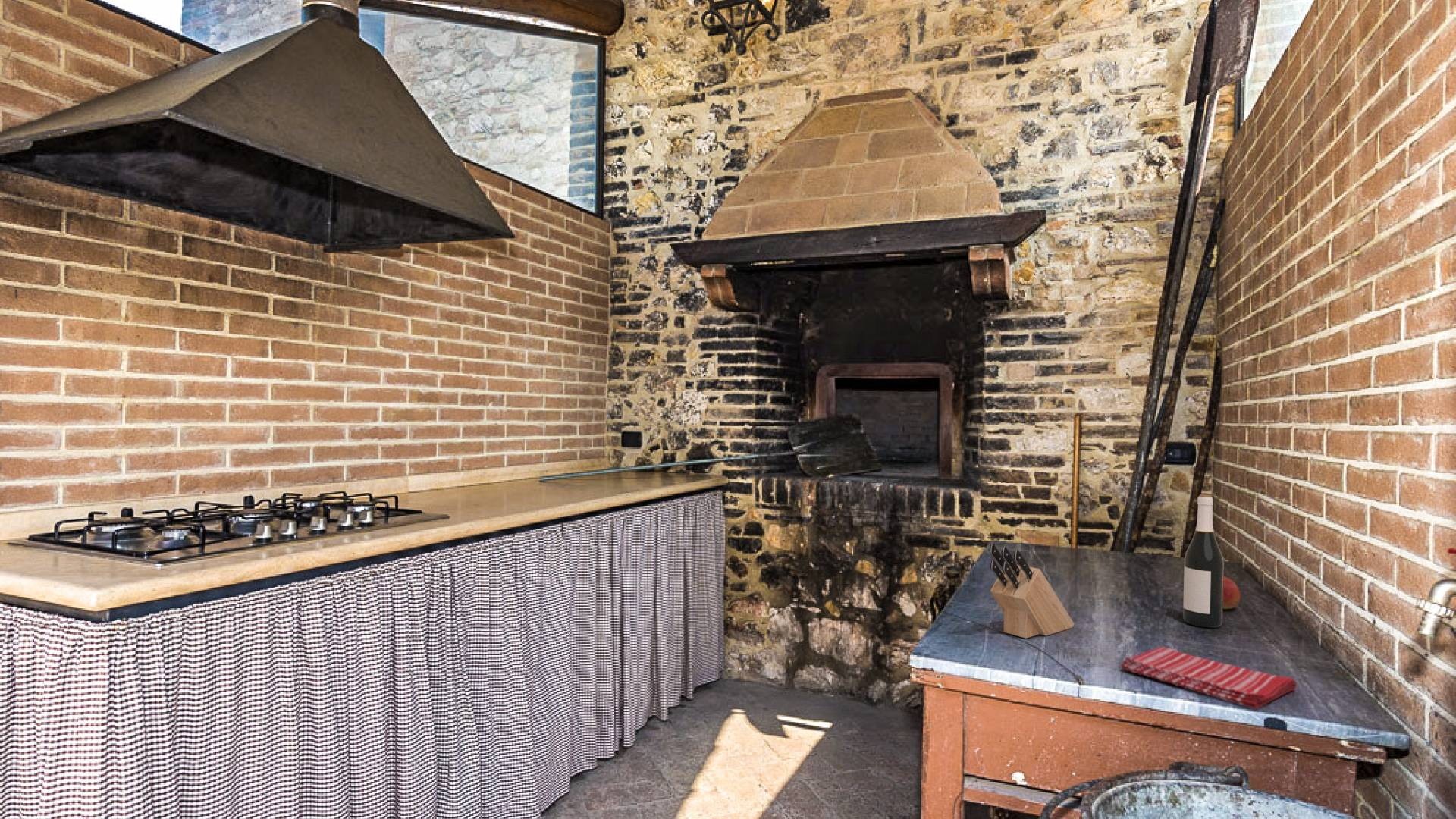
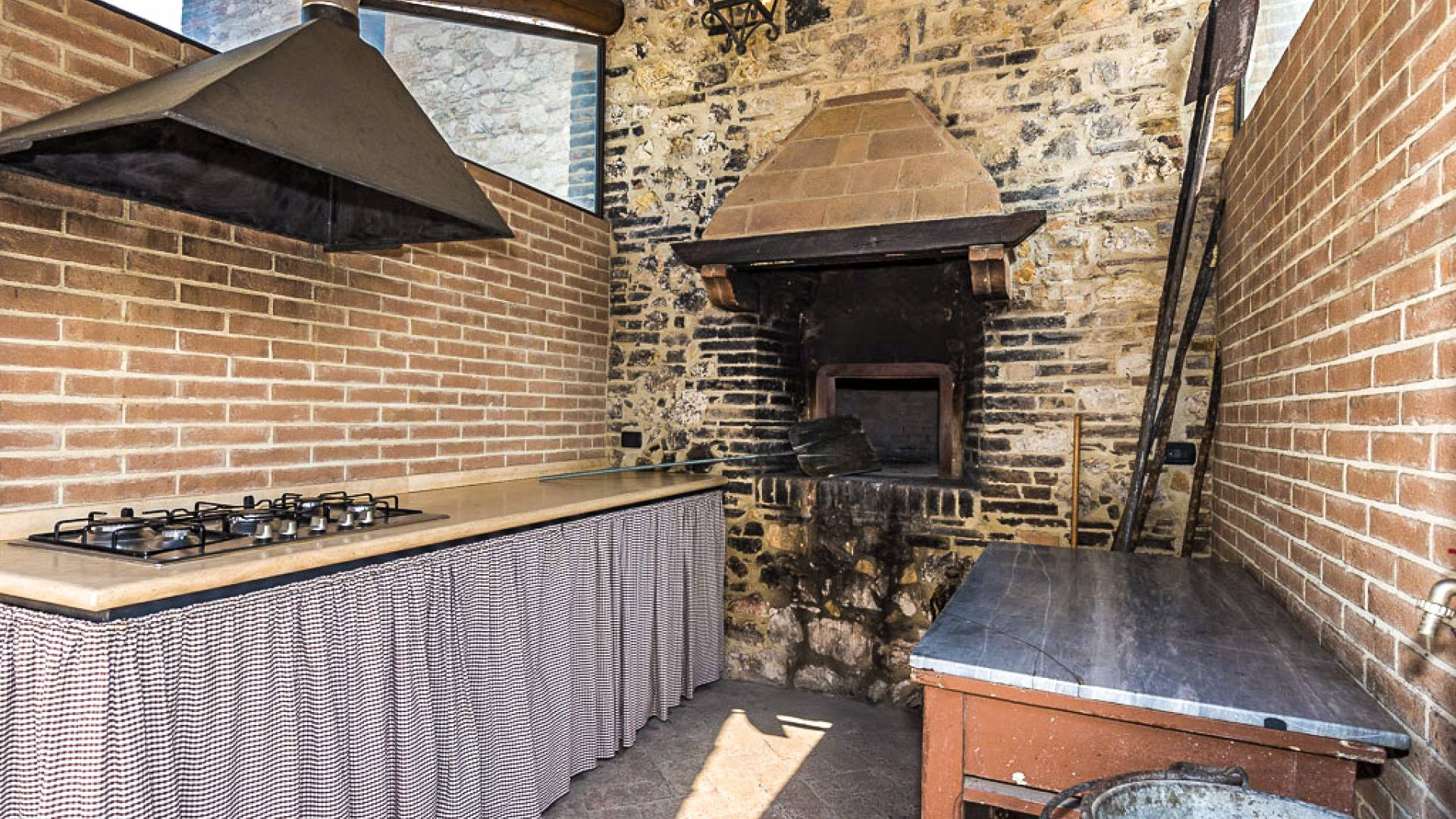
- knife block (1029, 586)
- apple (1223, 591)
- wine bottle (1203, 559)
- dish towel (1206, 673)
